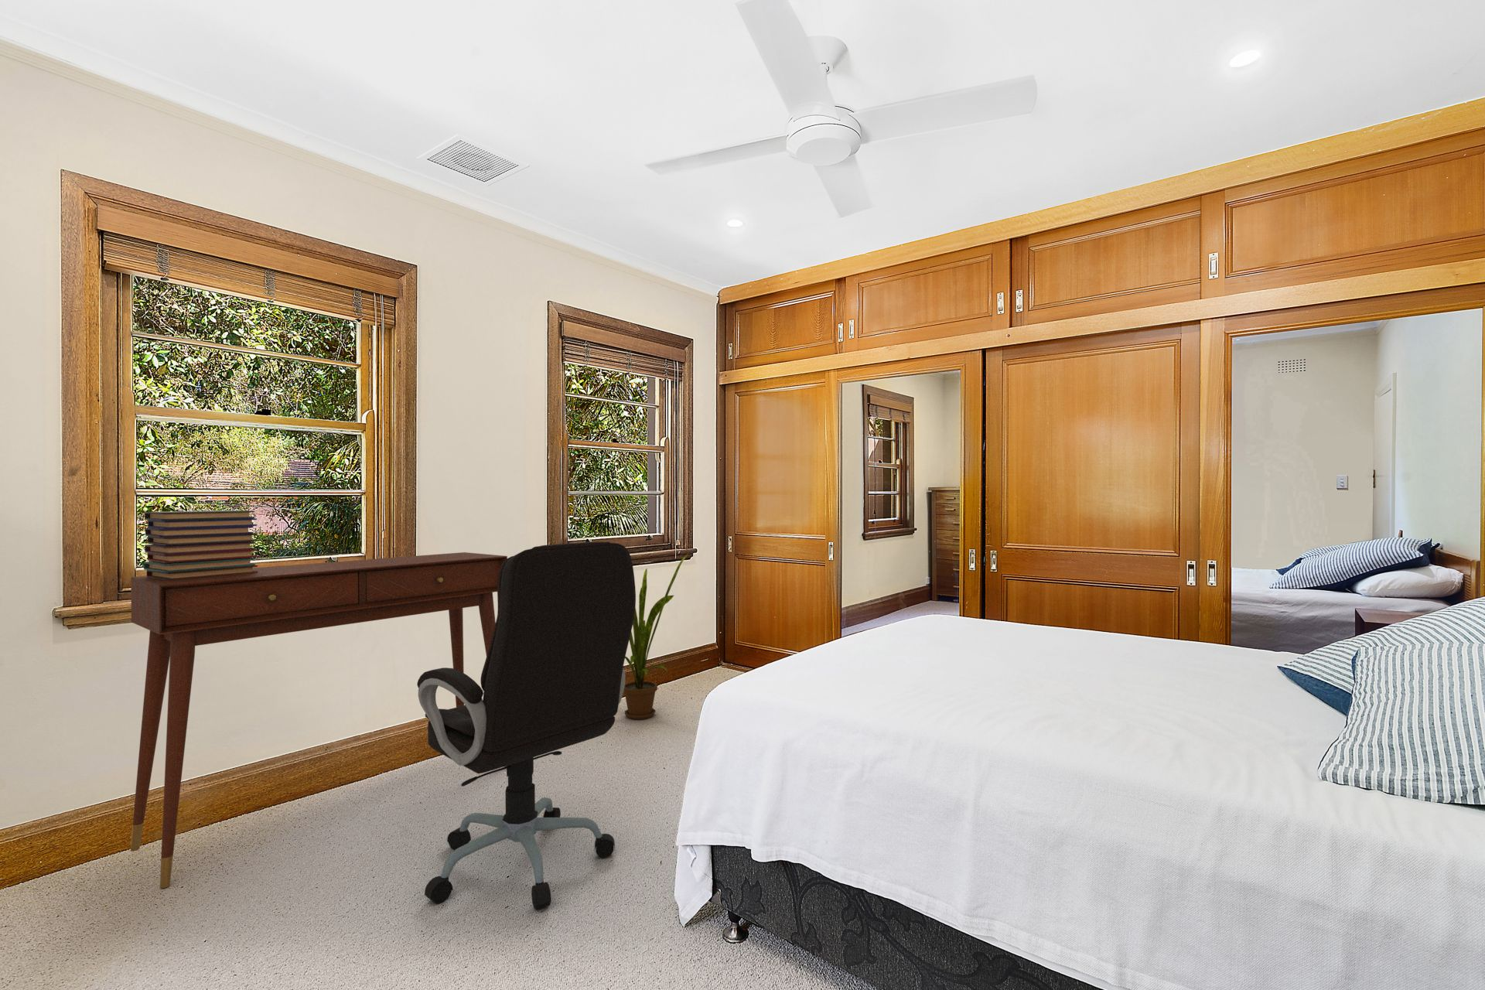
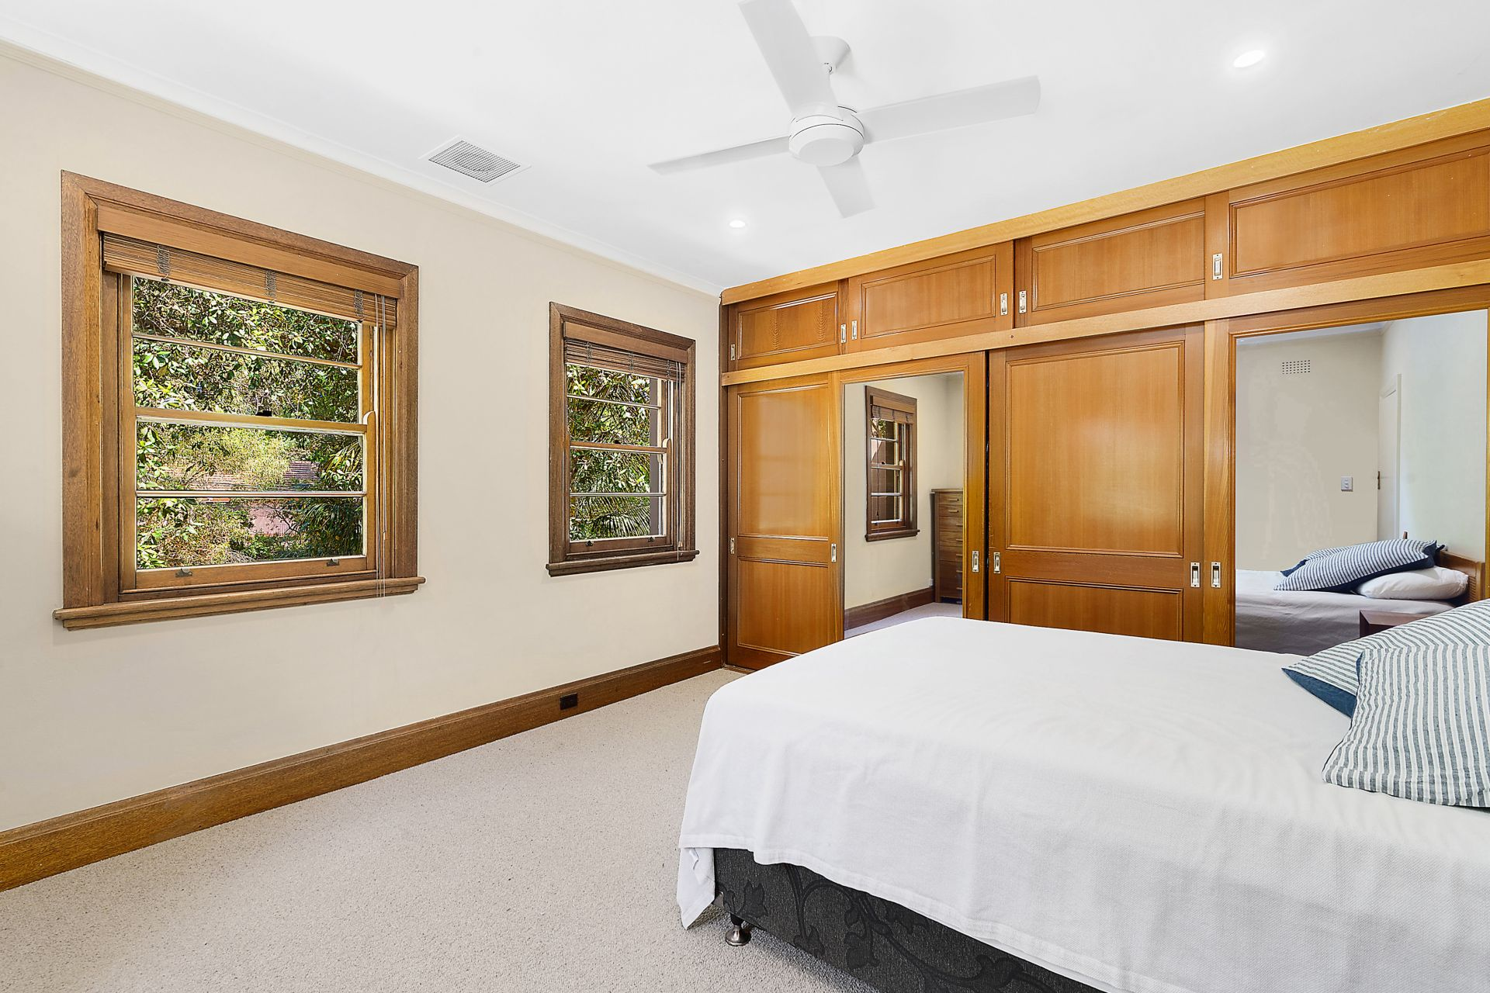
- office chair (519, 704)
- book stack (201, 543)
- house plant (631, 633)
- desk (334, 625)
